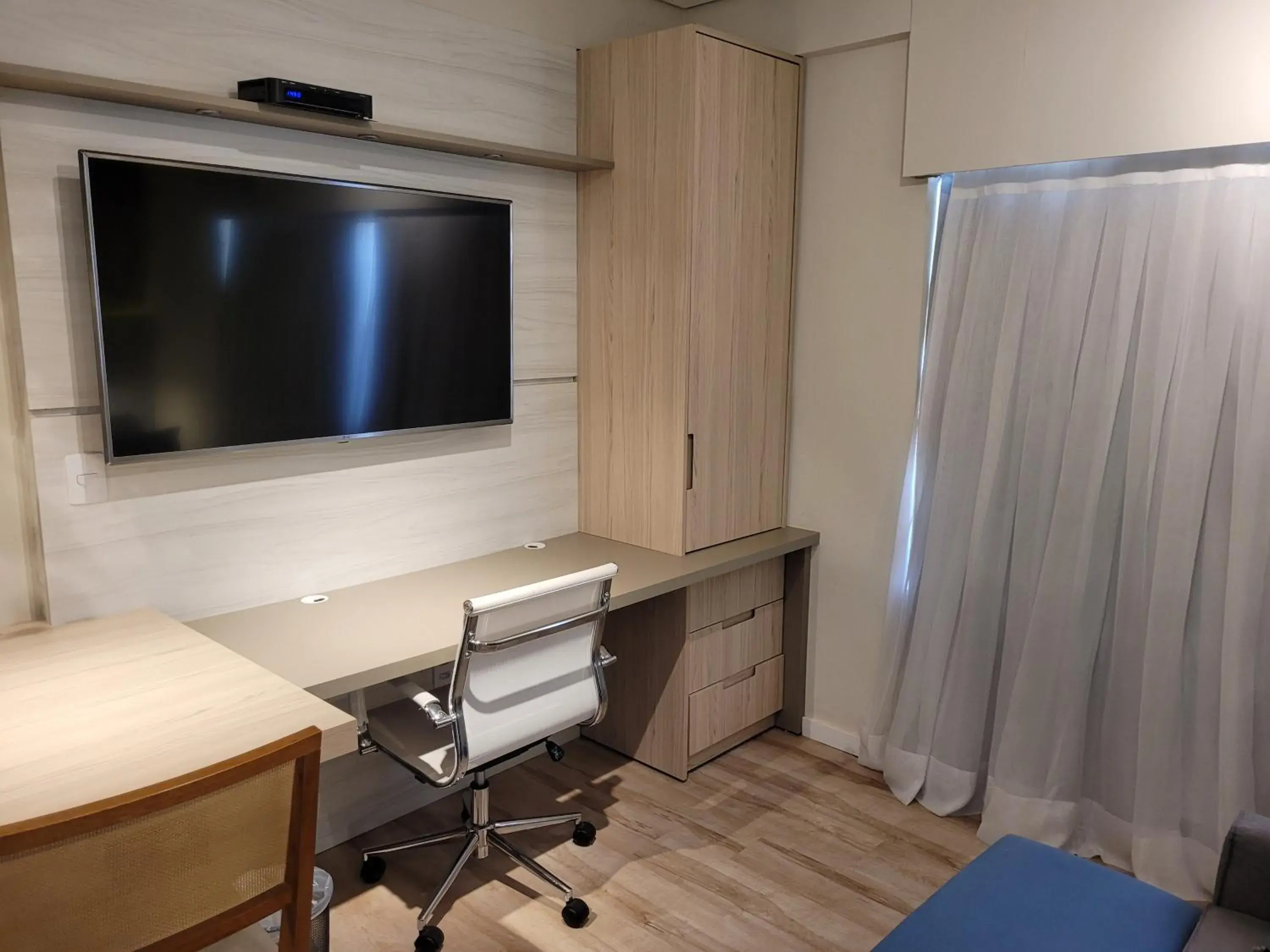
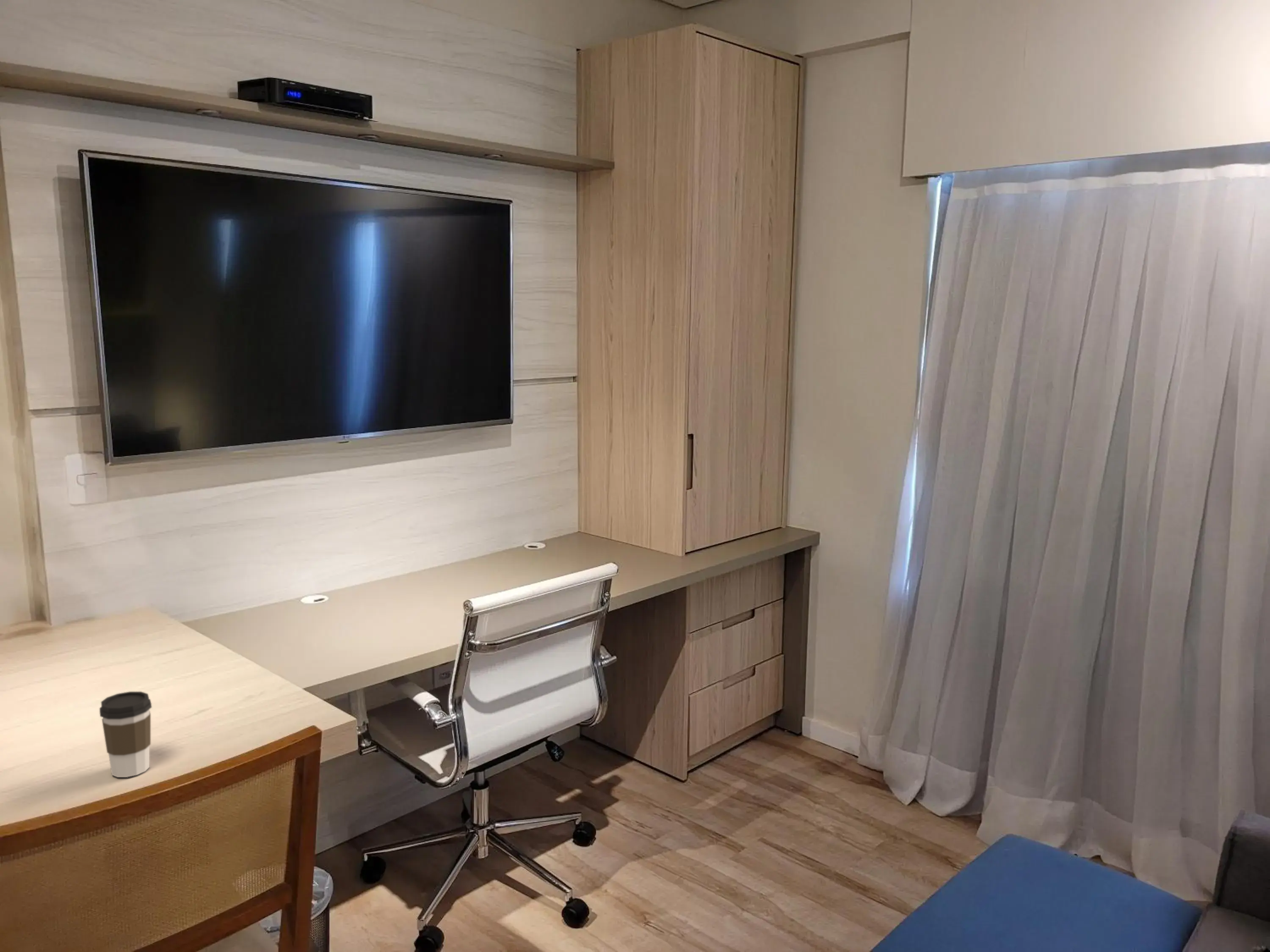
+ coffee cup (127, 735)
